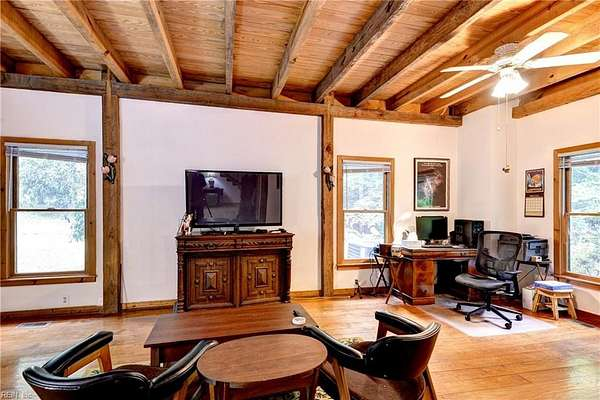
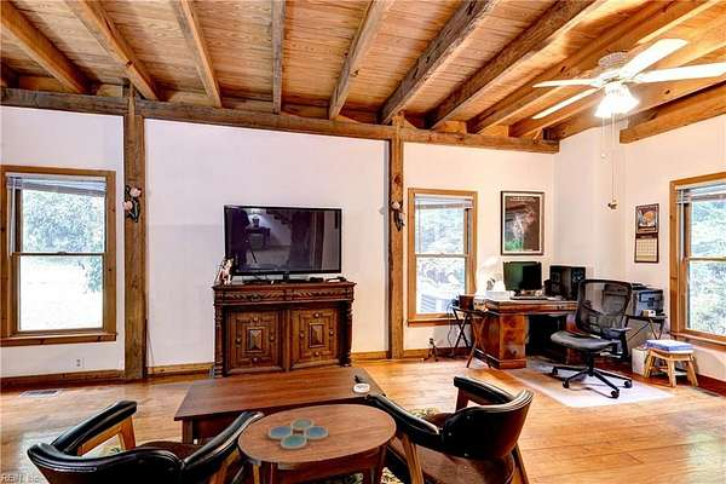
+ drink coaster (298, 434)
